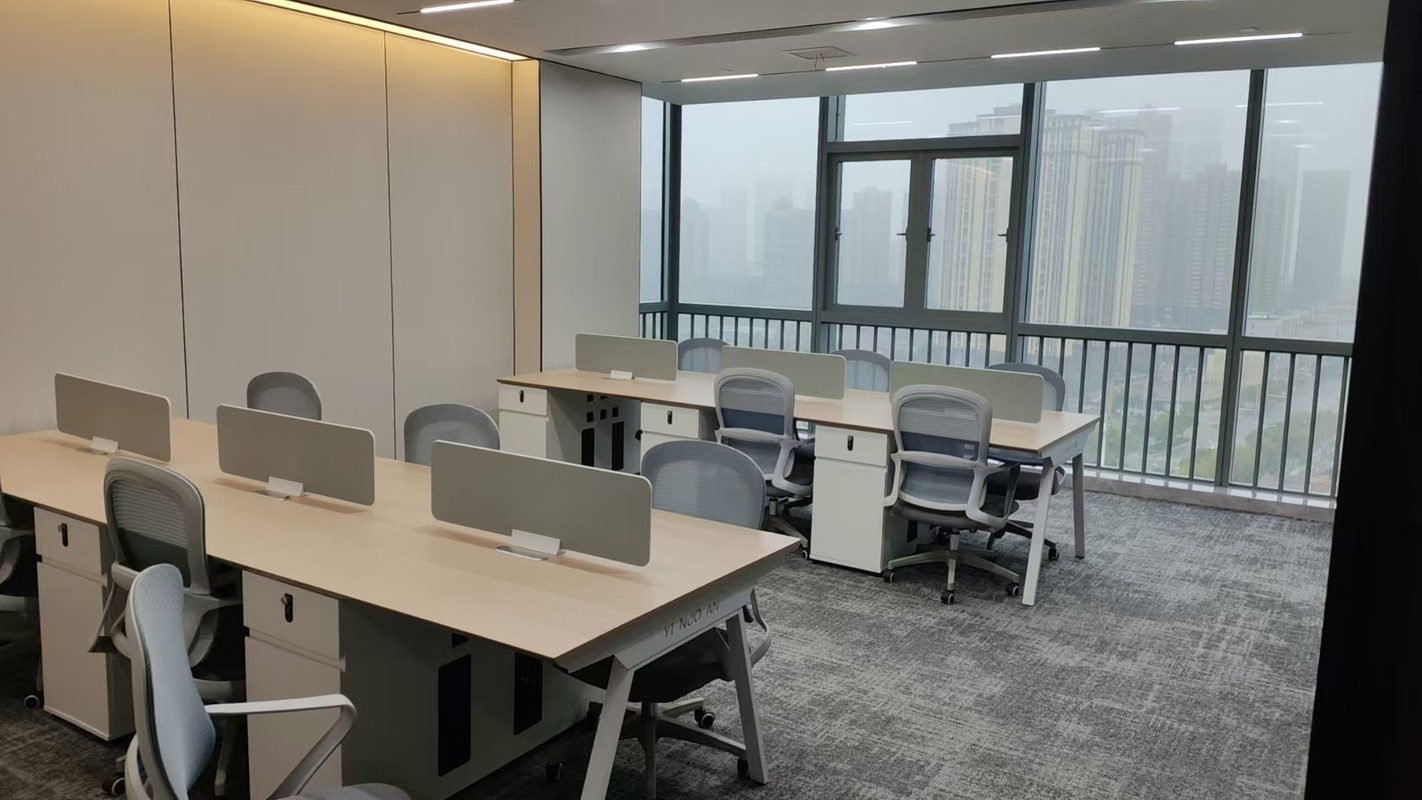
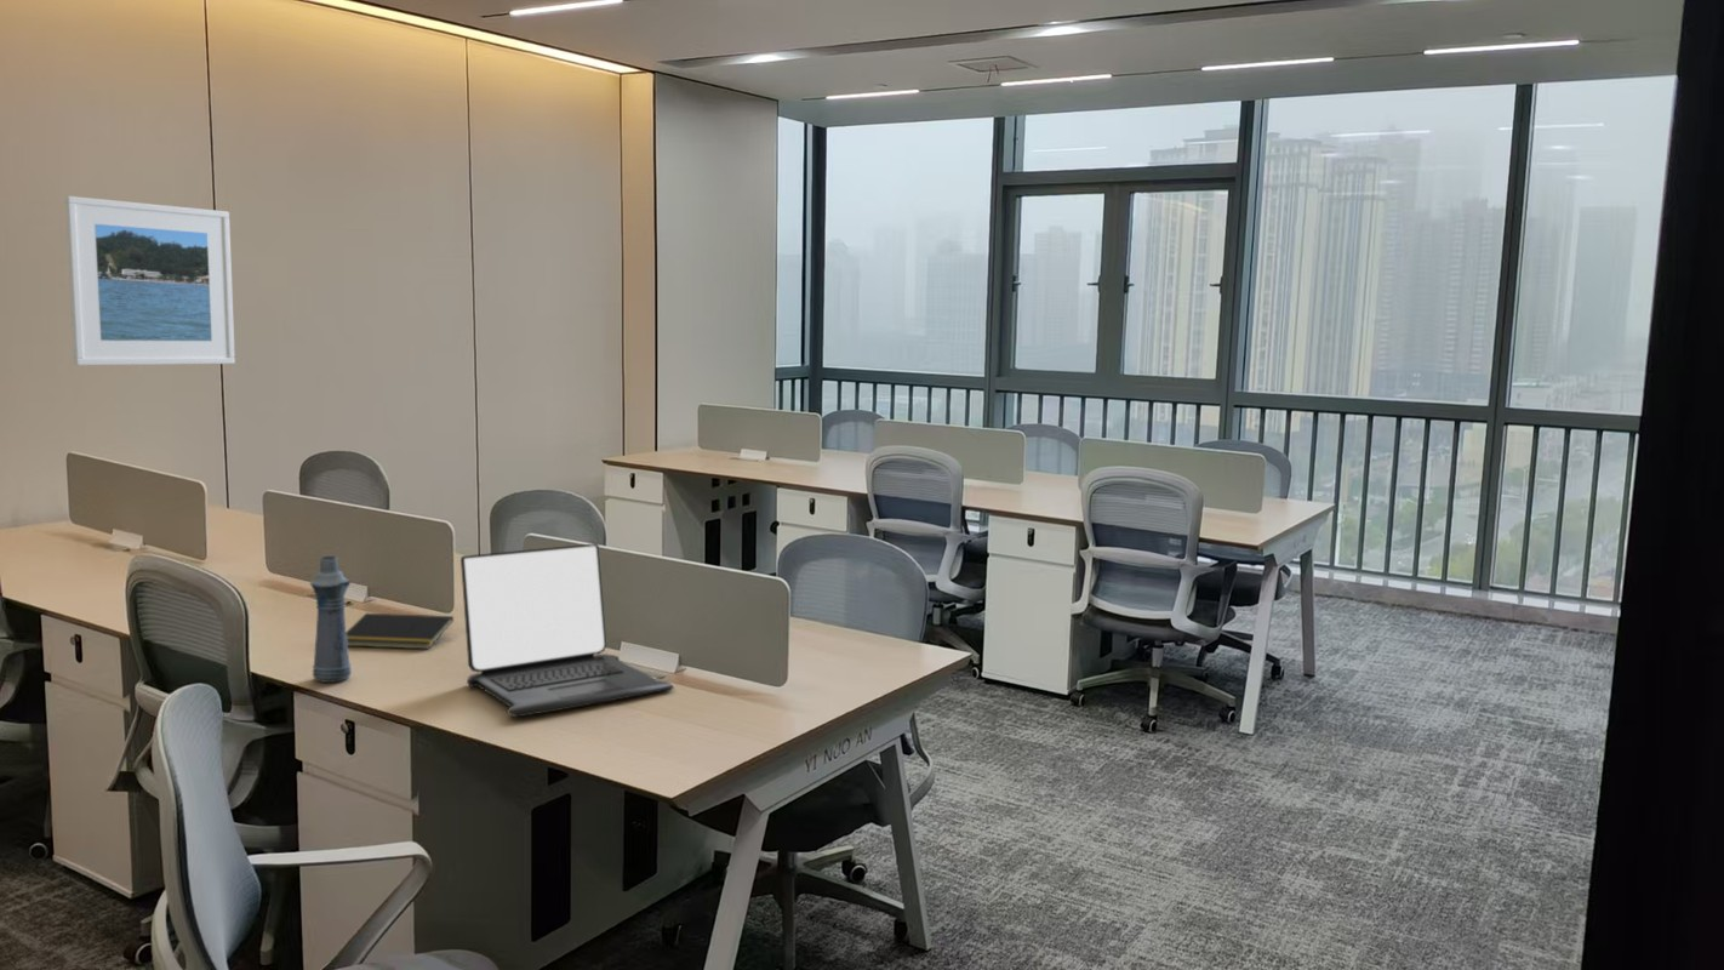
+ laptop (564, 623)
+ notepad (396, 630)
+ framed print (154, 285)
+ bottle (331, 617)
